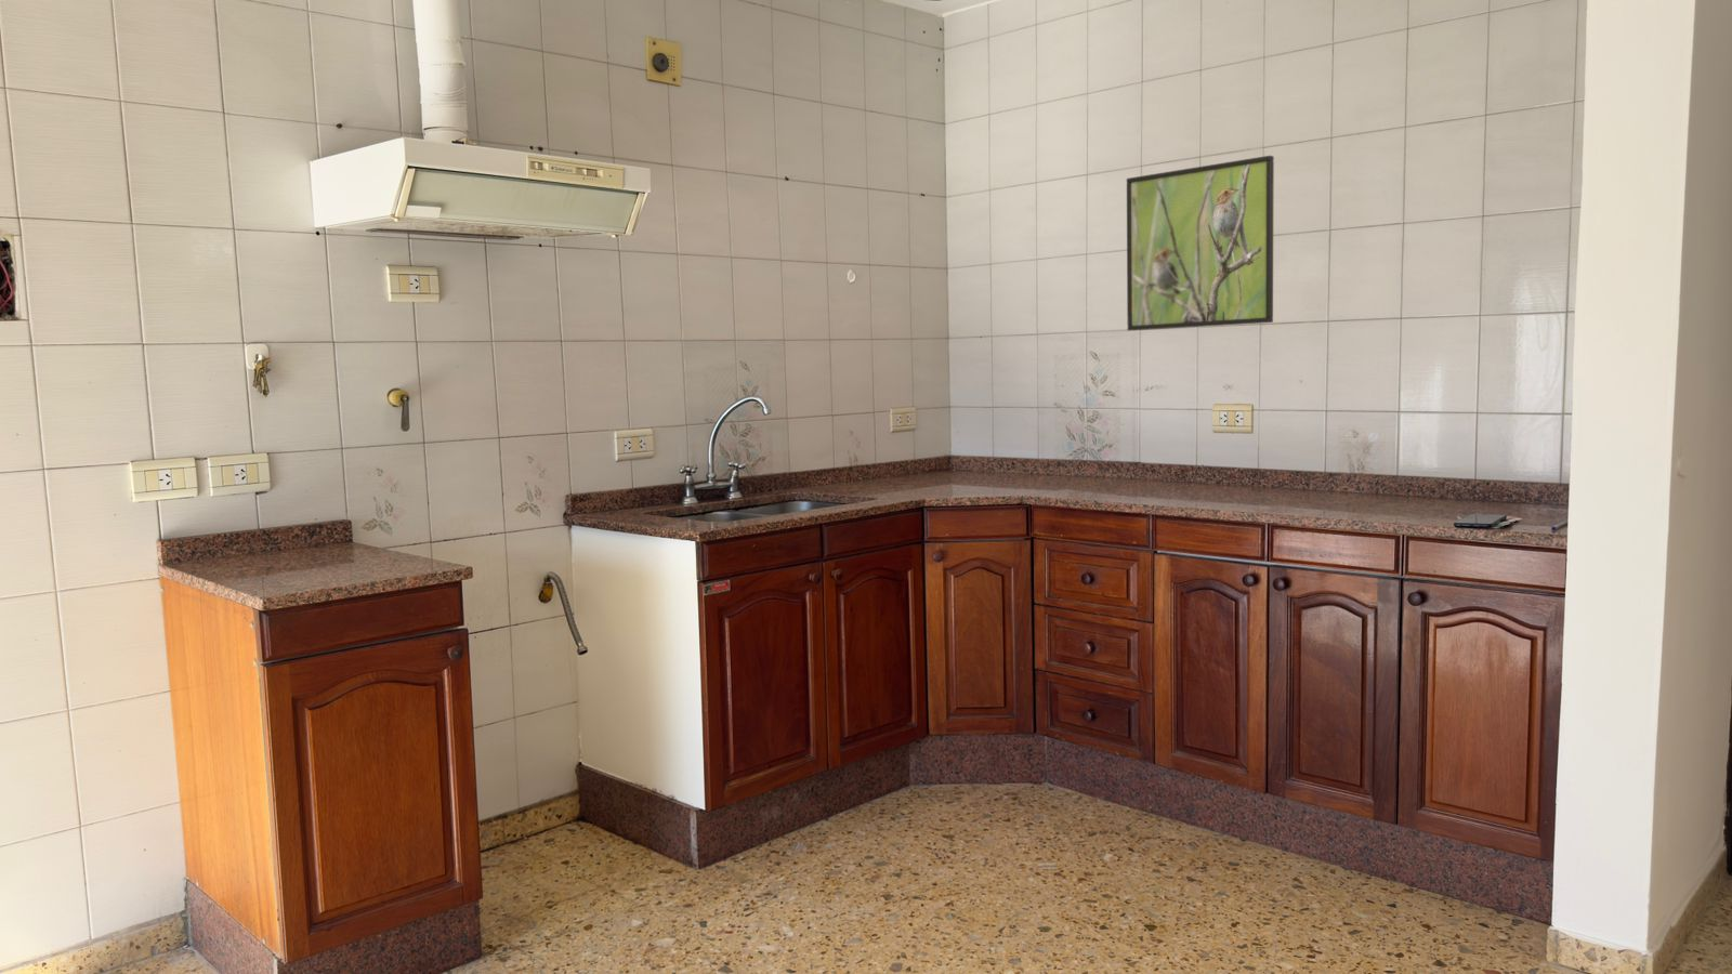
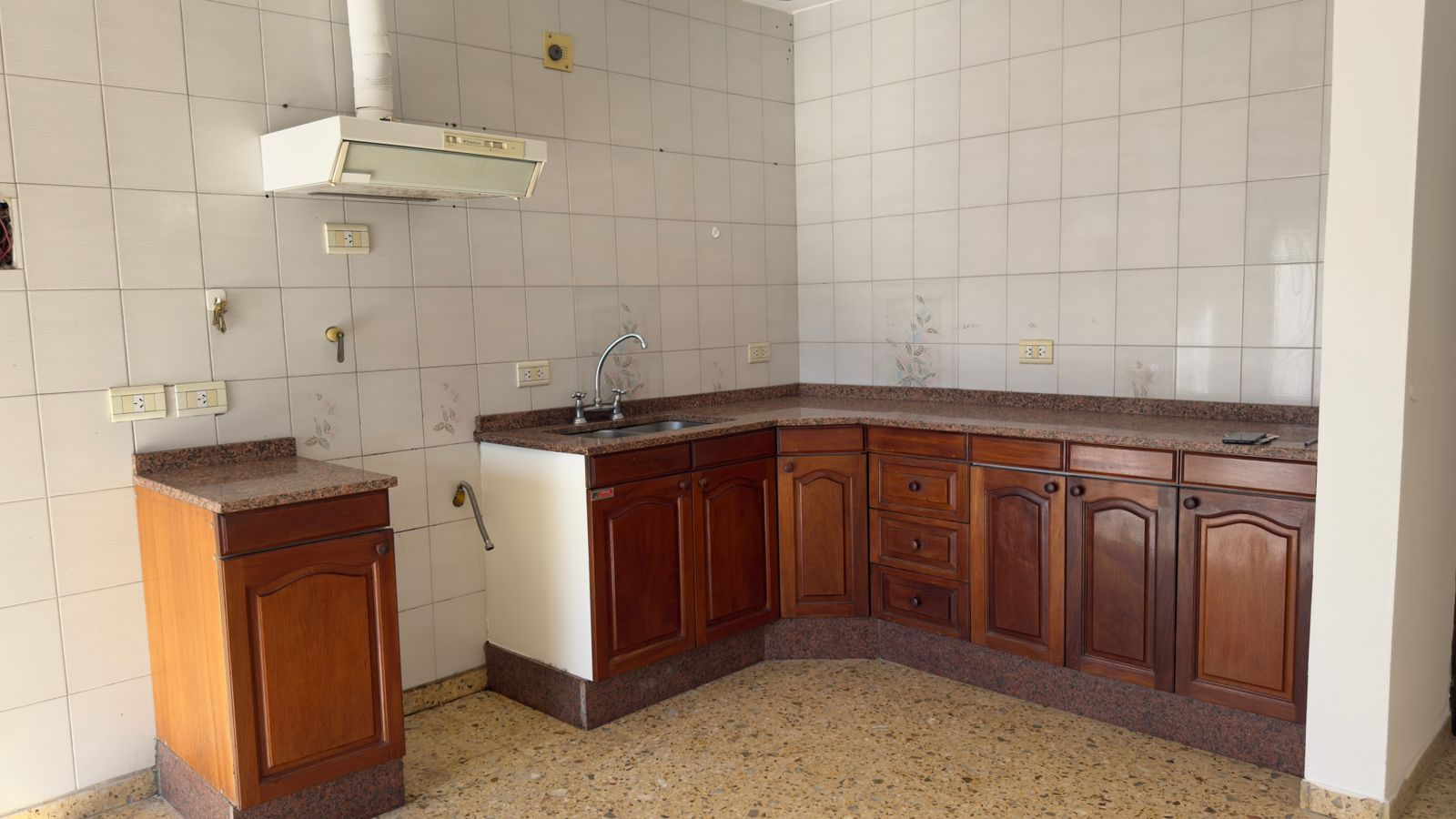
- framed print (1197, 246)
